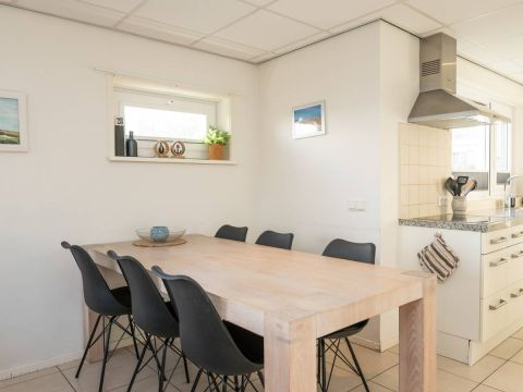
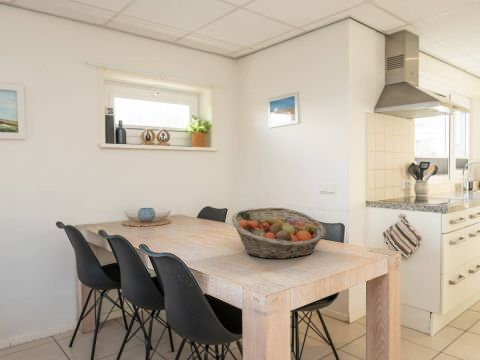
+ fruit basket (278, 231)
